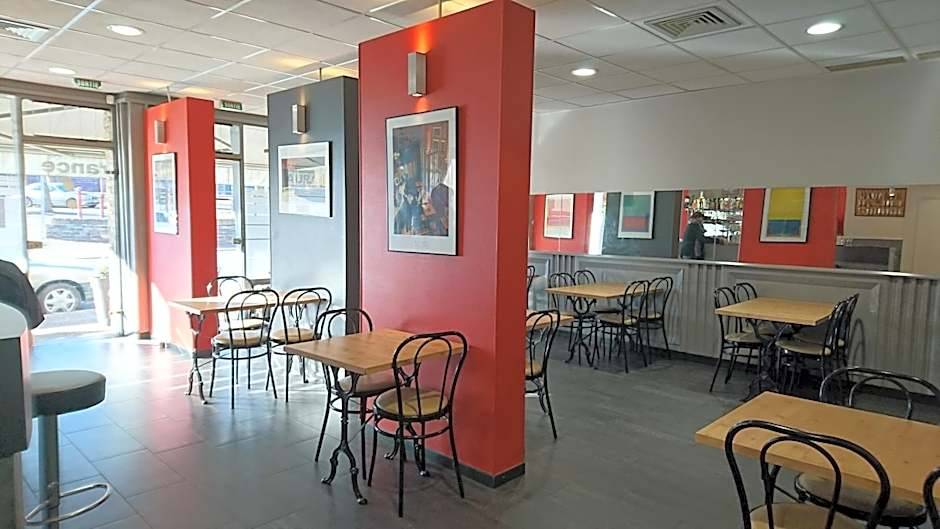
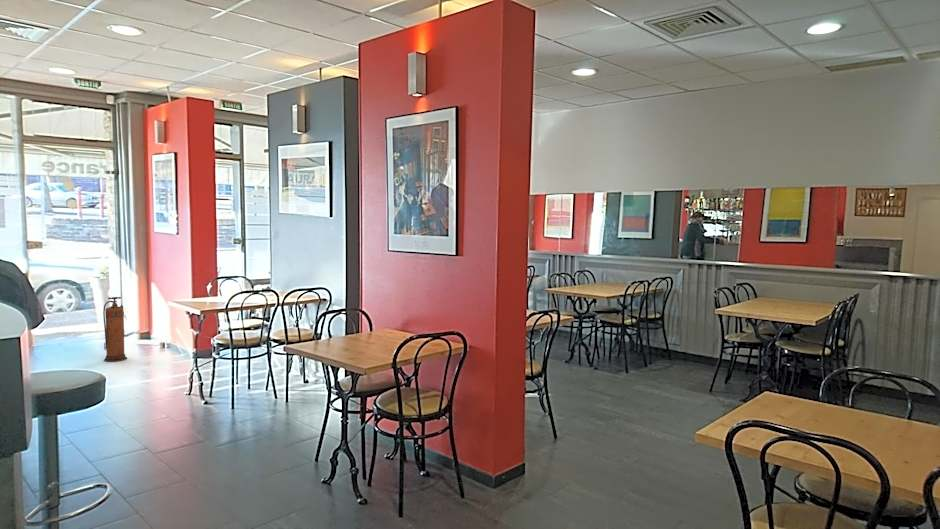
+ fire extinguisher (114, 328)
